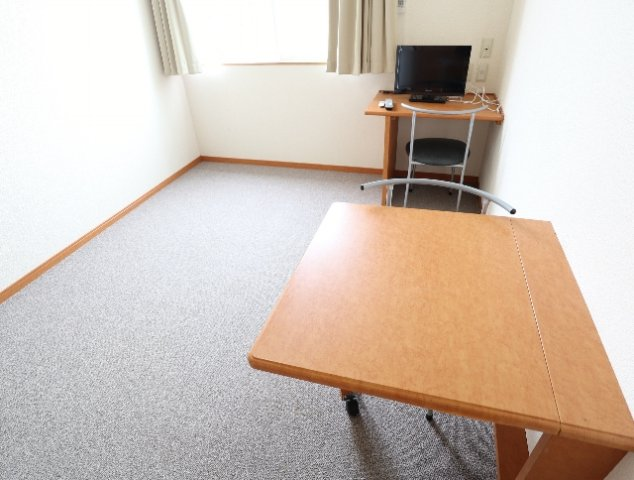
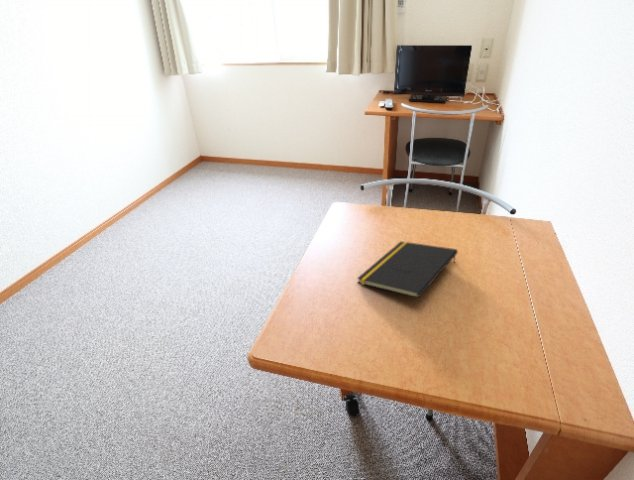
+ notepad (408, 265)
